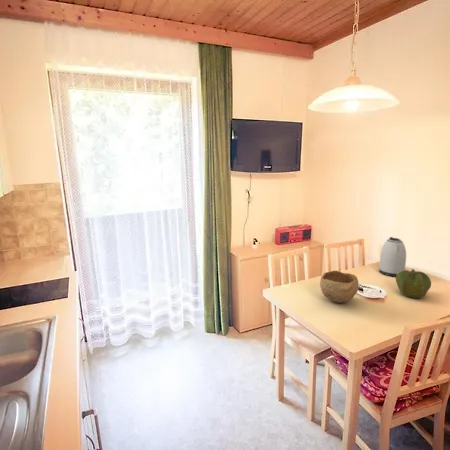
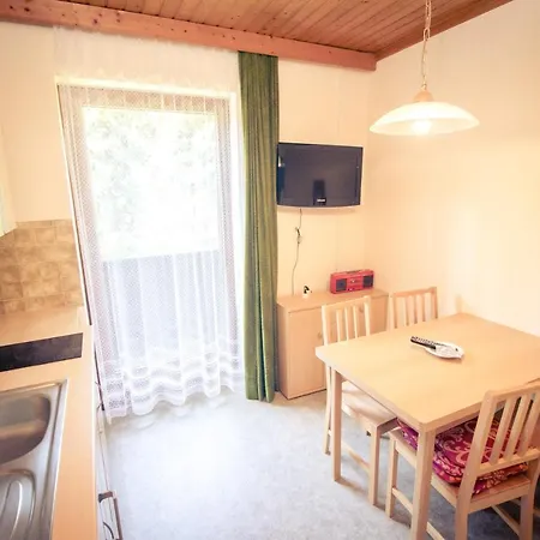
- kettle (392, 254)
- cabbage (412, 282)
- bowl (339, 288)
